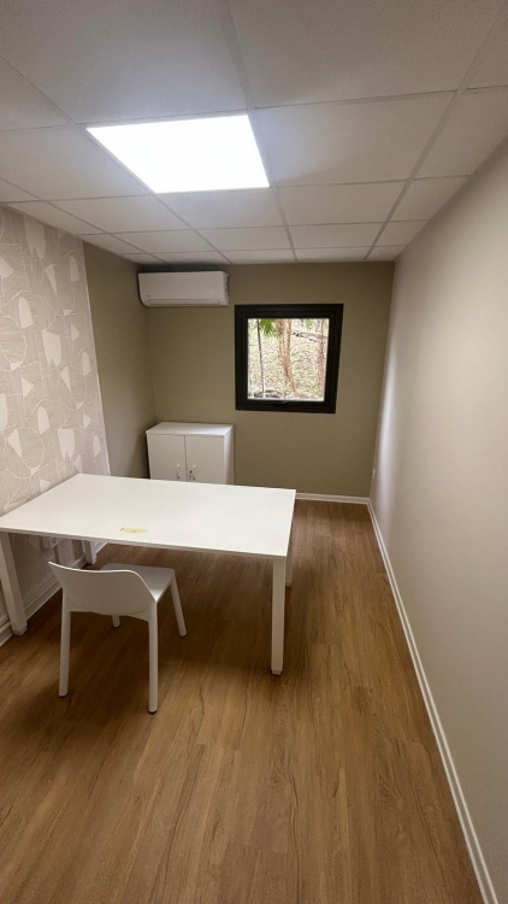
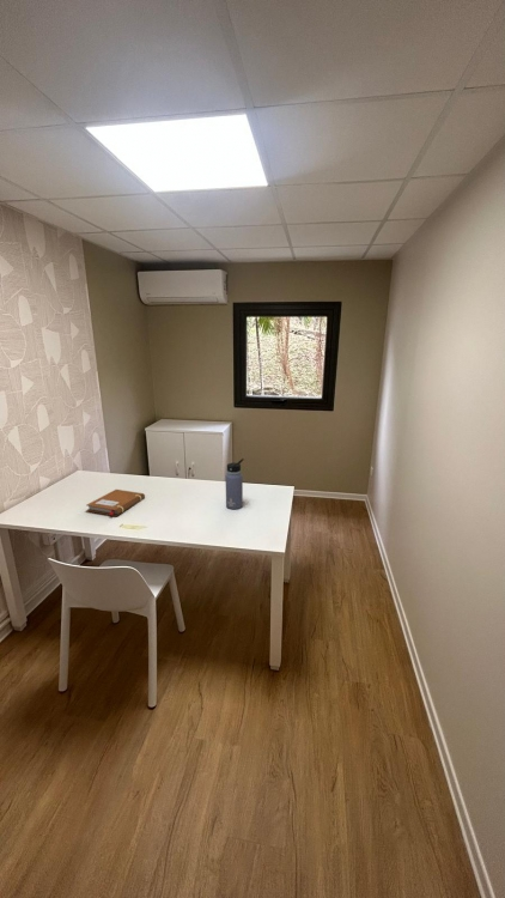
+ water bottle (235, 483)
+ notebook (116, 502)
